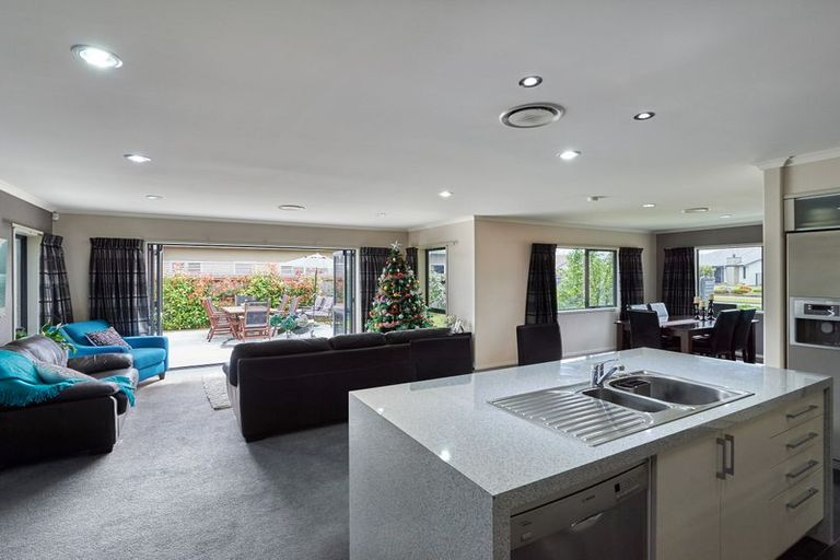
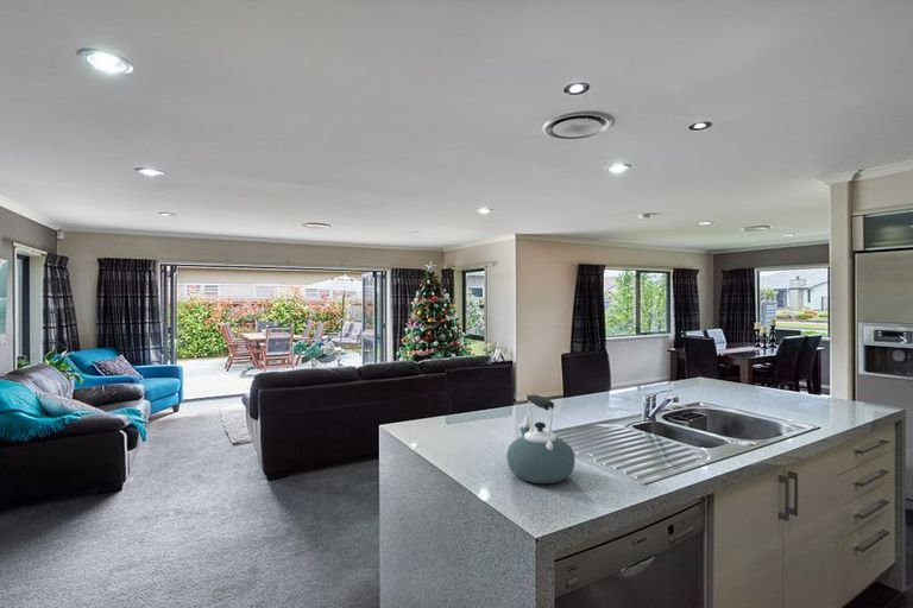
+ kettle (537, 433)
